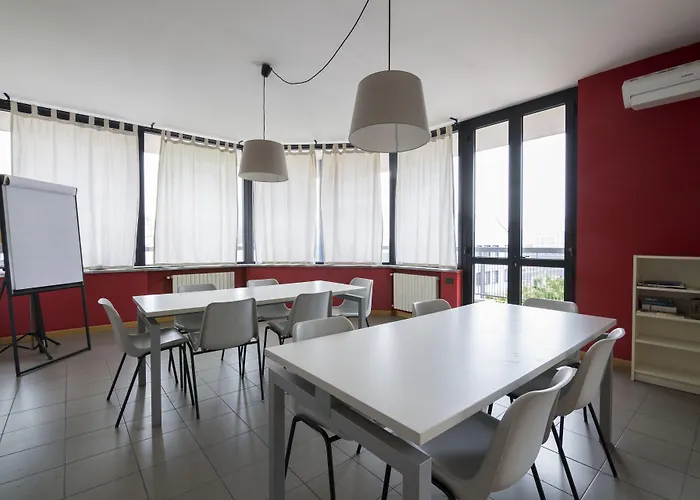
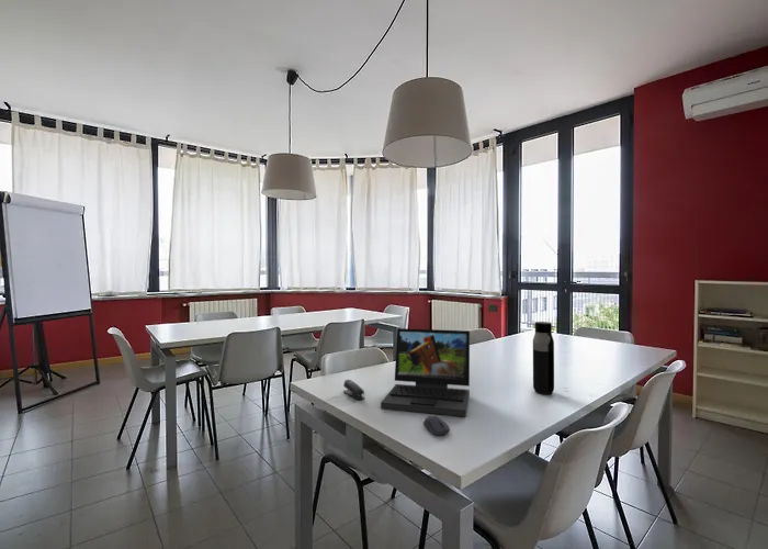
+ computer mouse (436, 423)
+ stapler (353, 389)
+ laptop (428, 366)
+ water bottle (543, 357)
